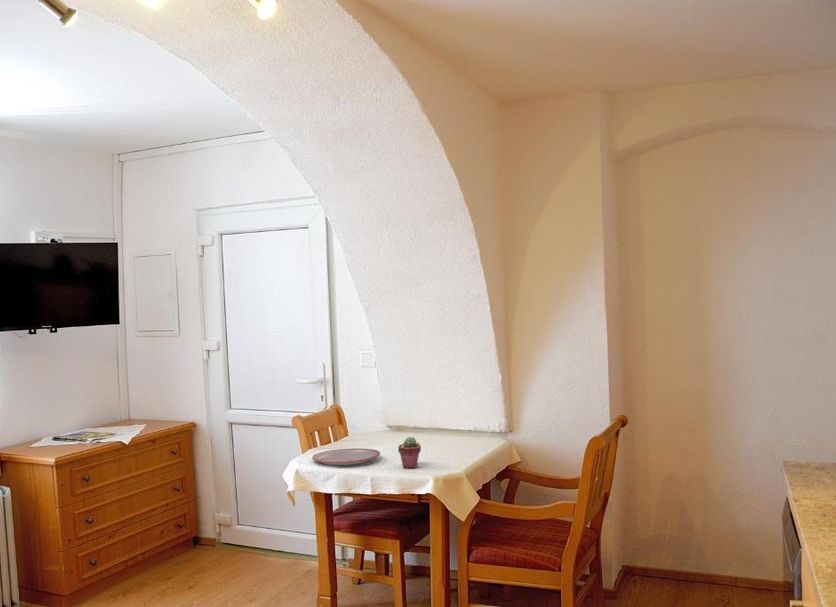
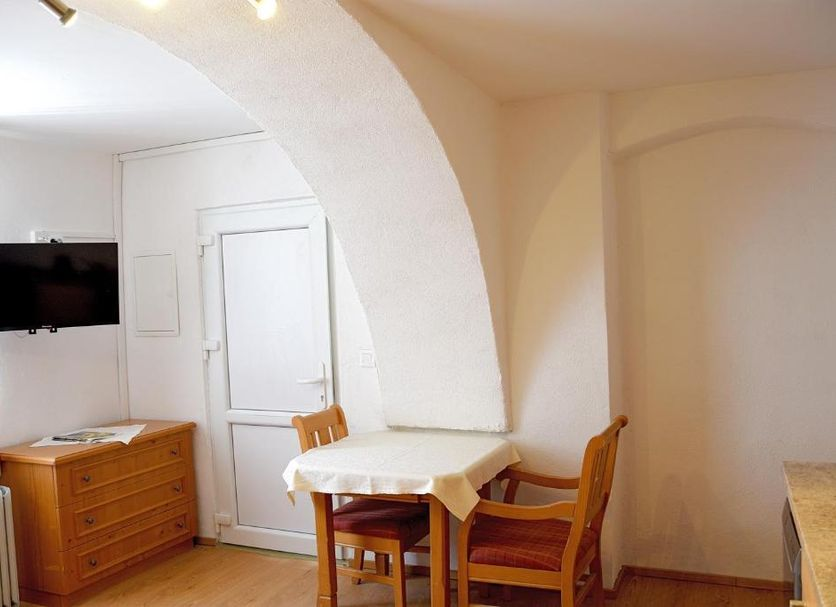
- plate (346, 457)
- potted succulent (409, 451)
